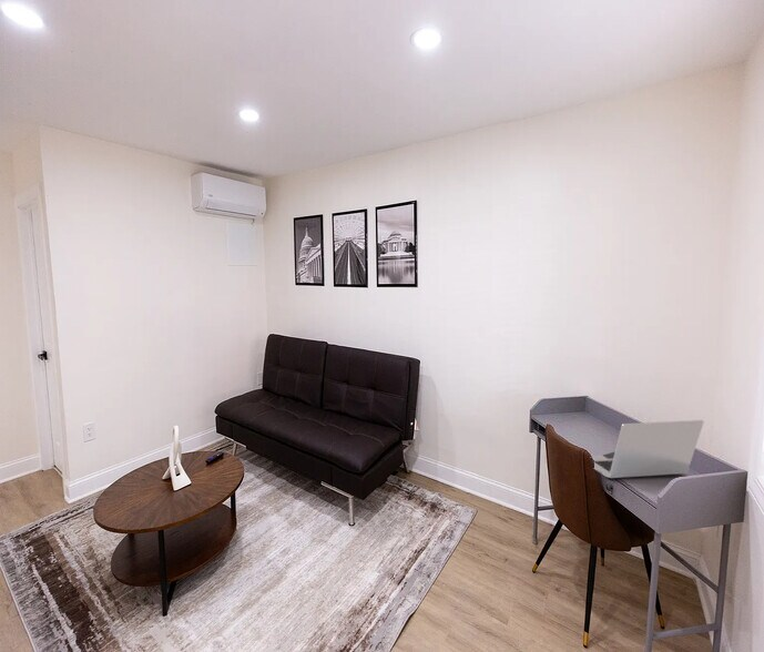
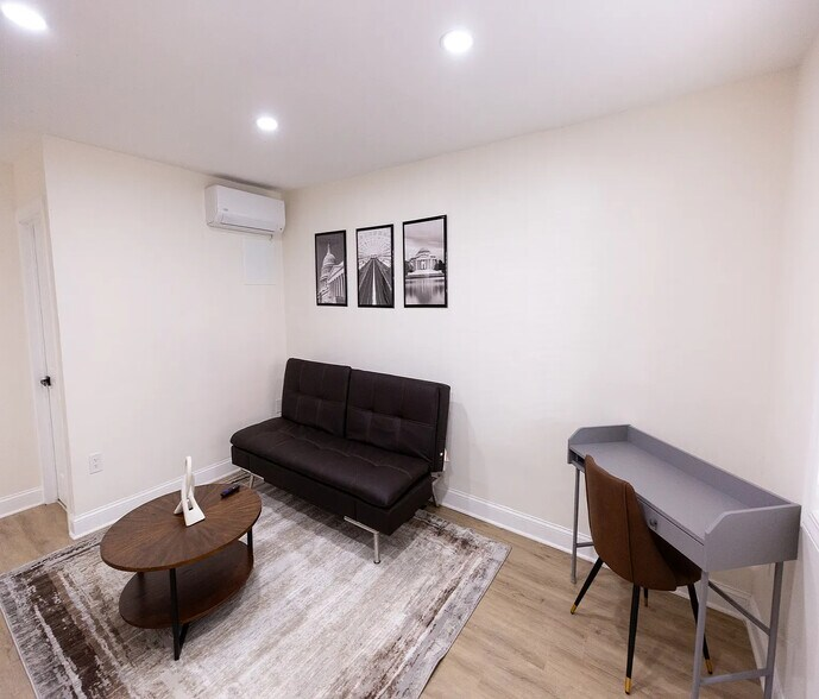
- laptop (631, 437)
